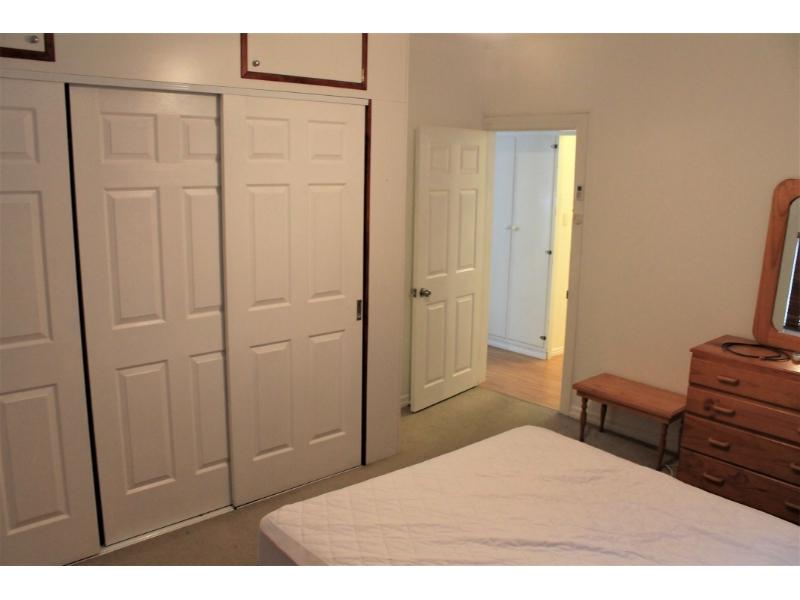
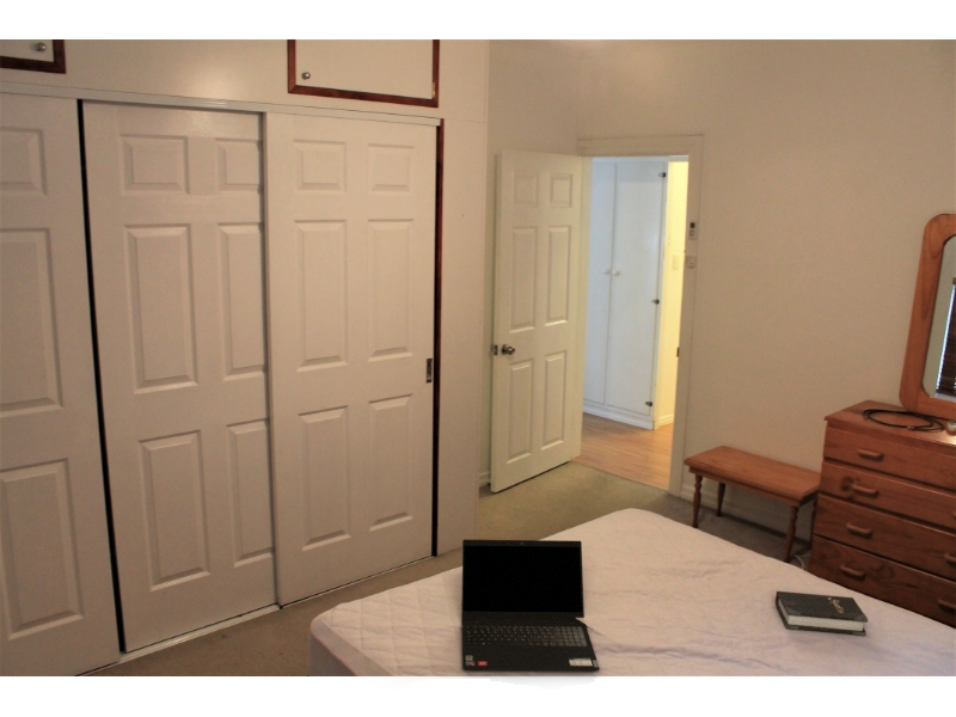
+ laptop computer (526, 601)
+ hardback book (820, 611)
